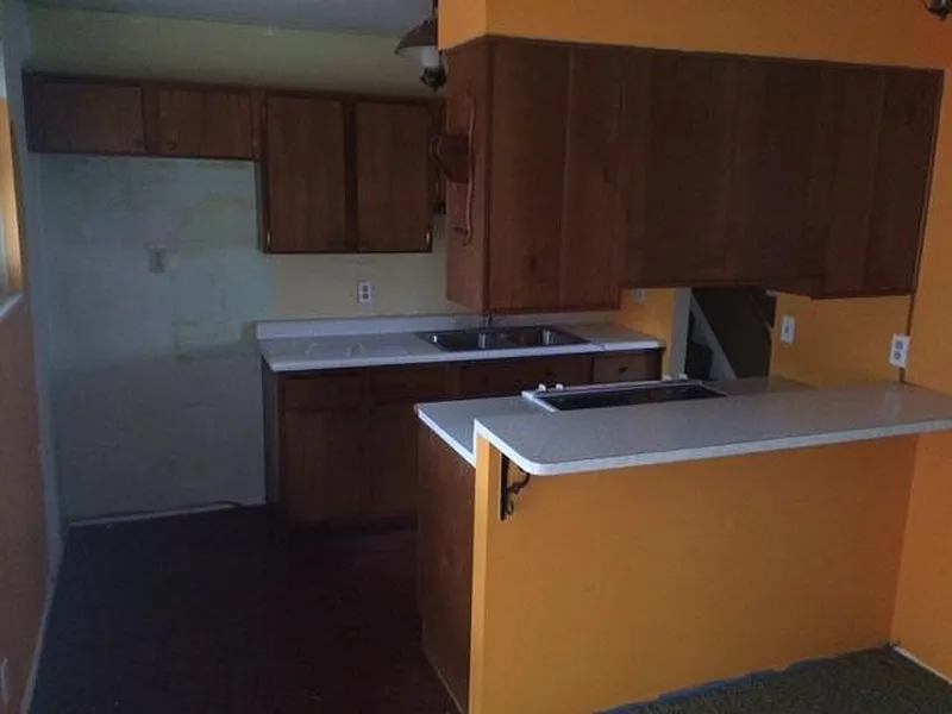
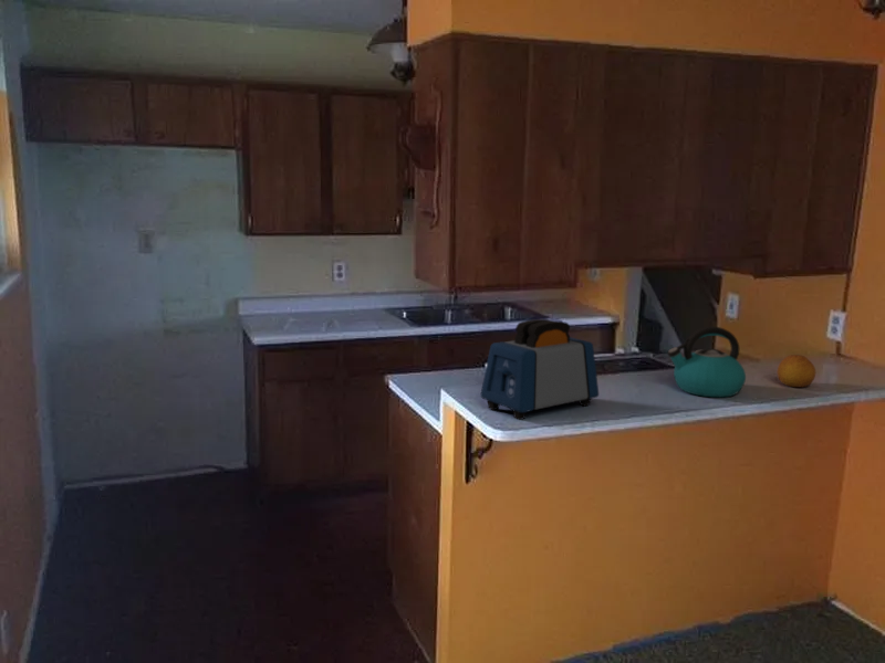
+ fruit (796, 369)
+ kettle (705, 358)
+ toaster (541, 364)
